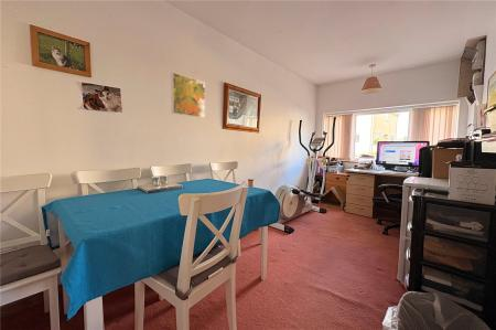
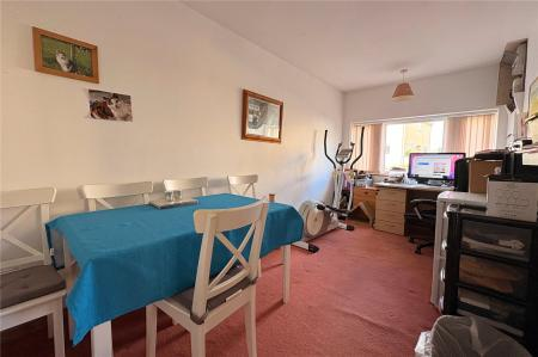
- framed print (188, 96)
